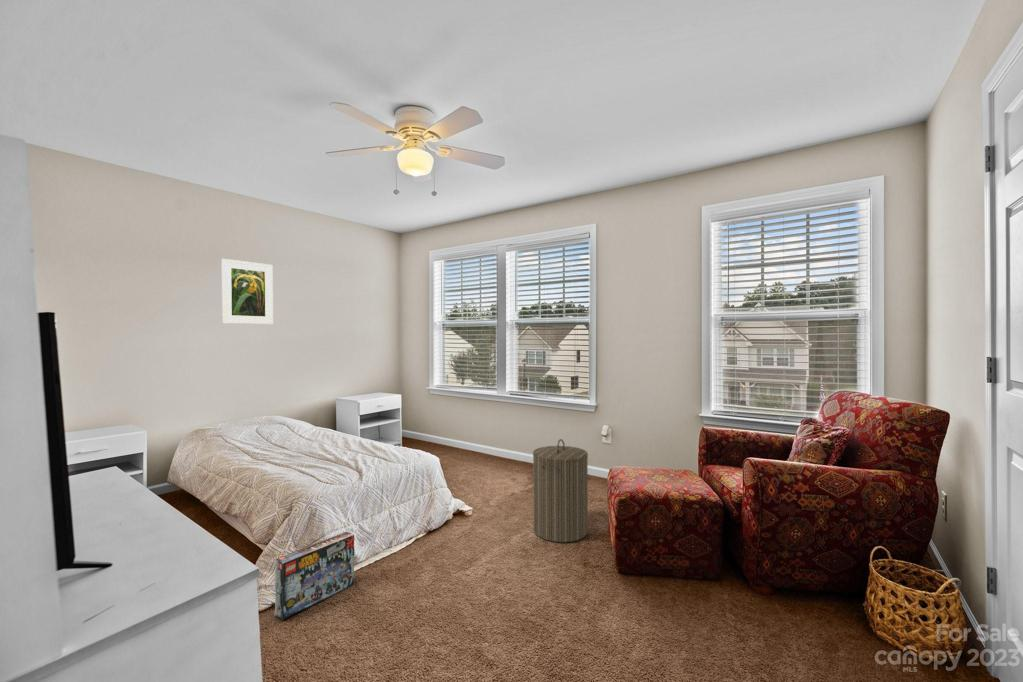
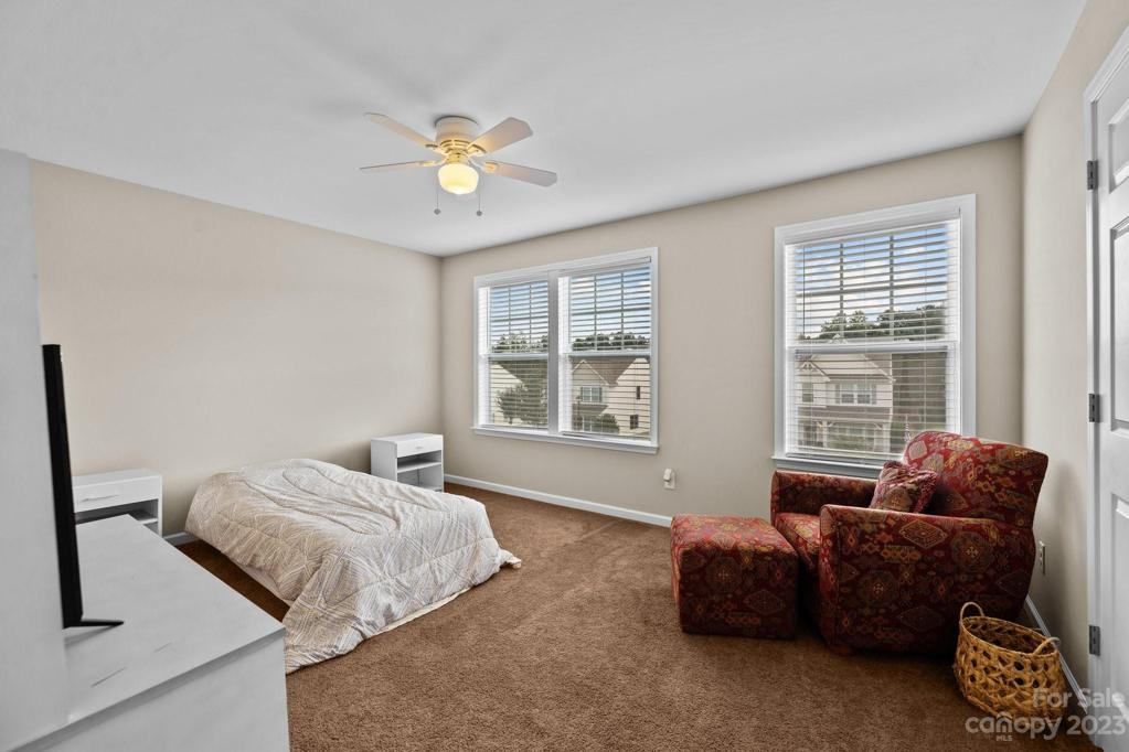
- box (316, 572)
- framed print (248, 292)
- laundry hamper (560, 485)
